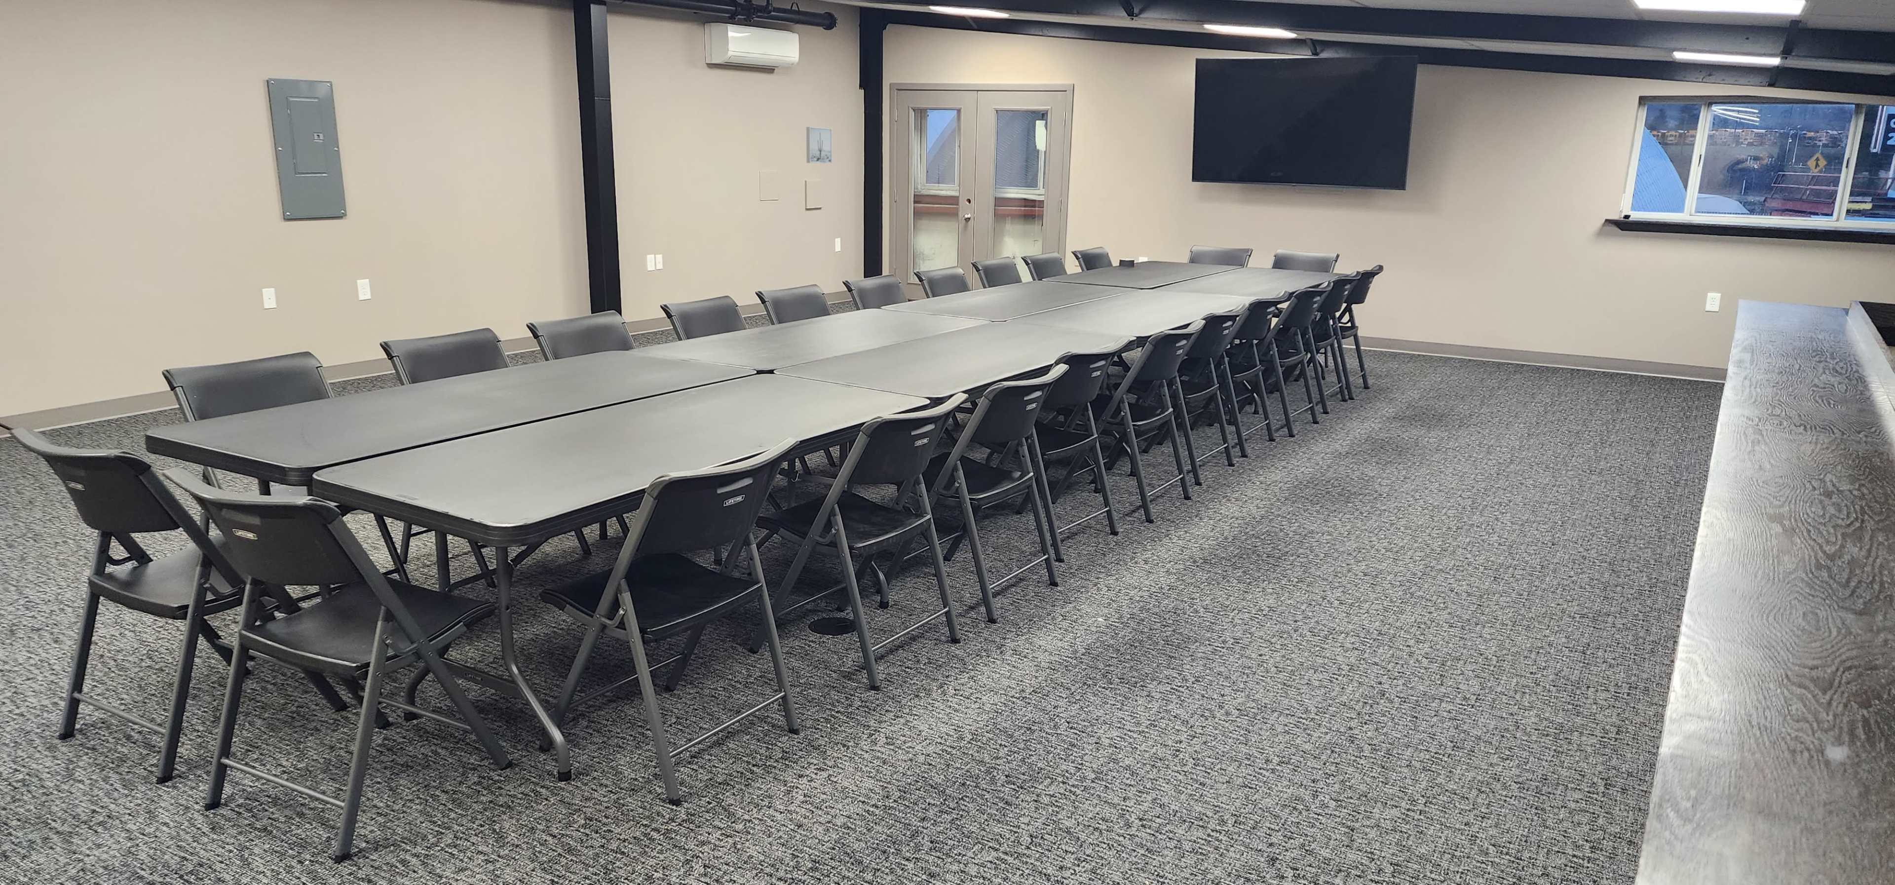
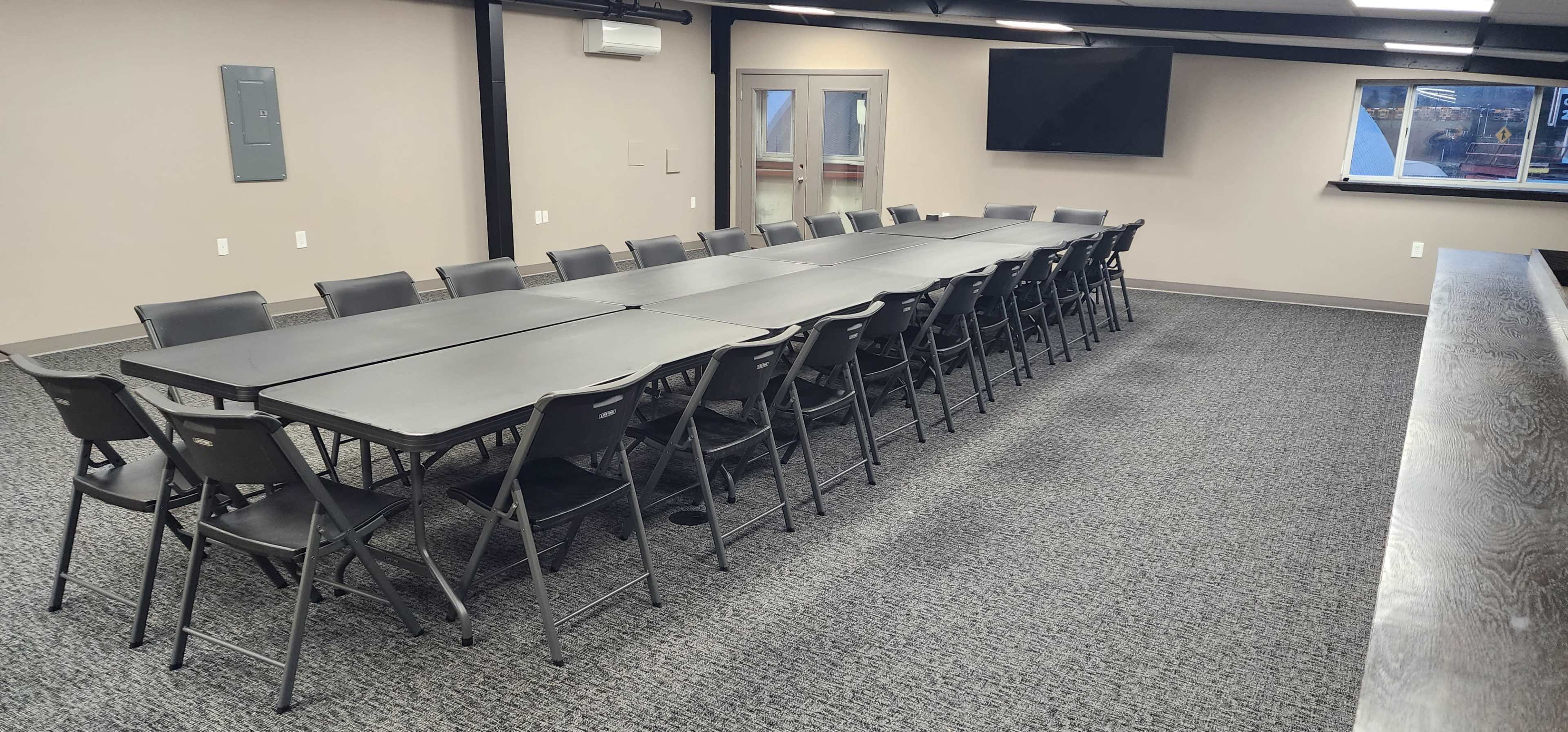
- wall art (819, 145)
